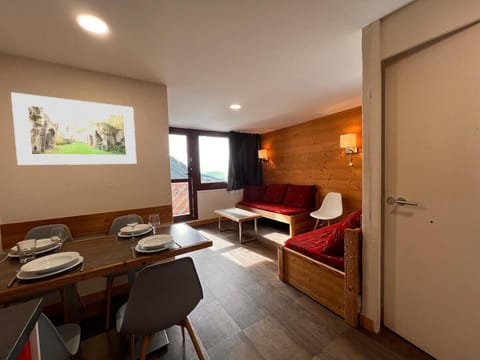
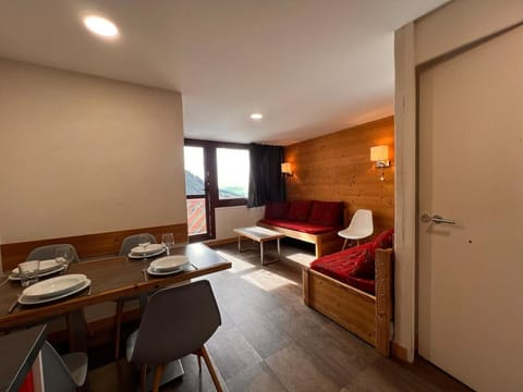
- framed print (82, 132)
